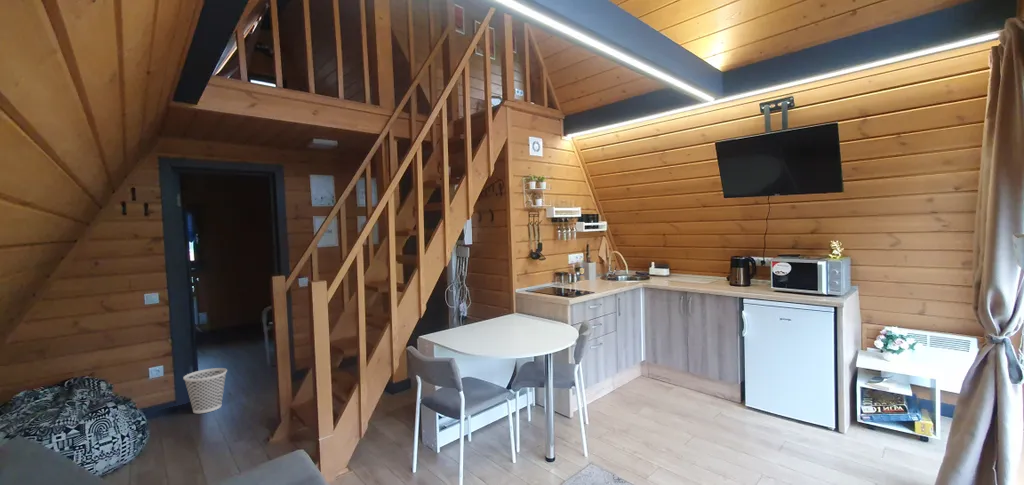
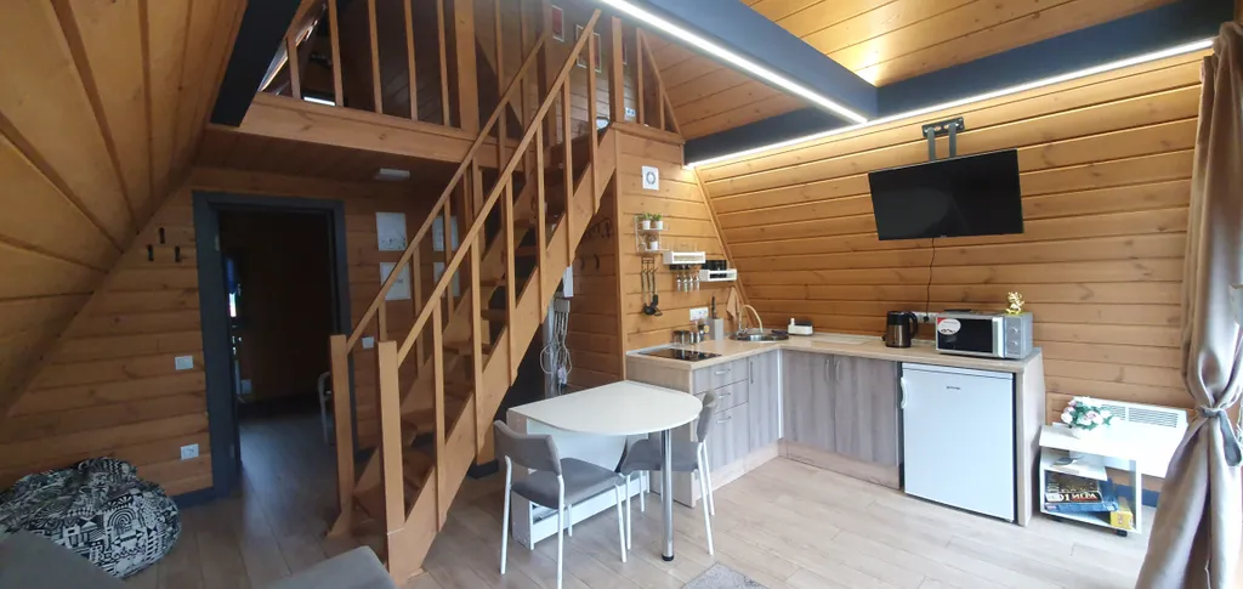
- wastebasket (206, 391)
